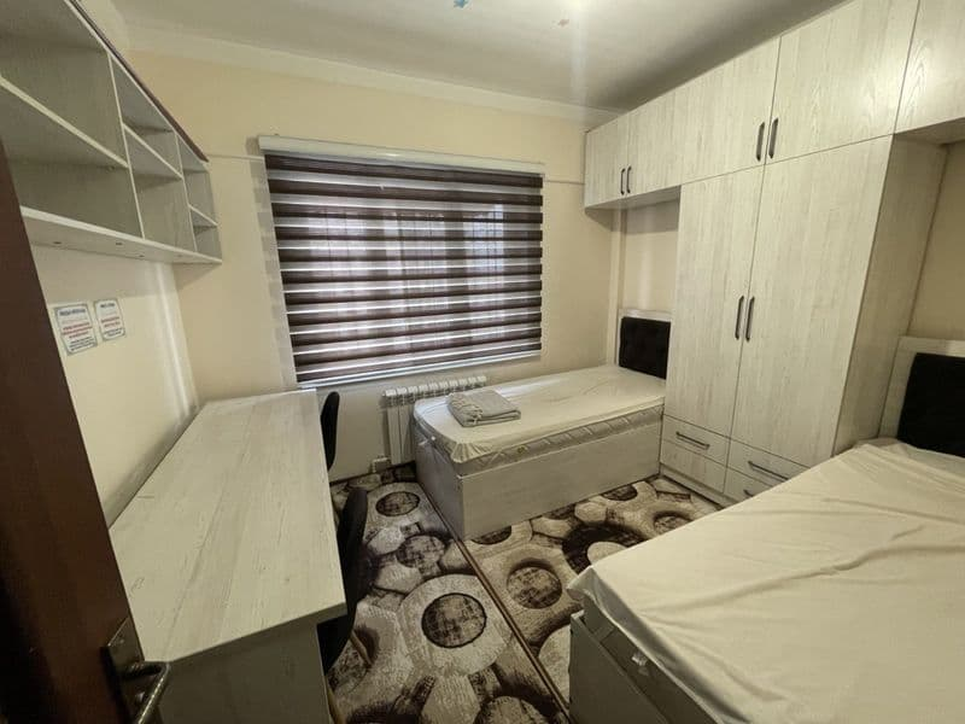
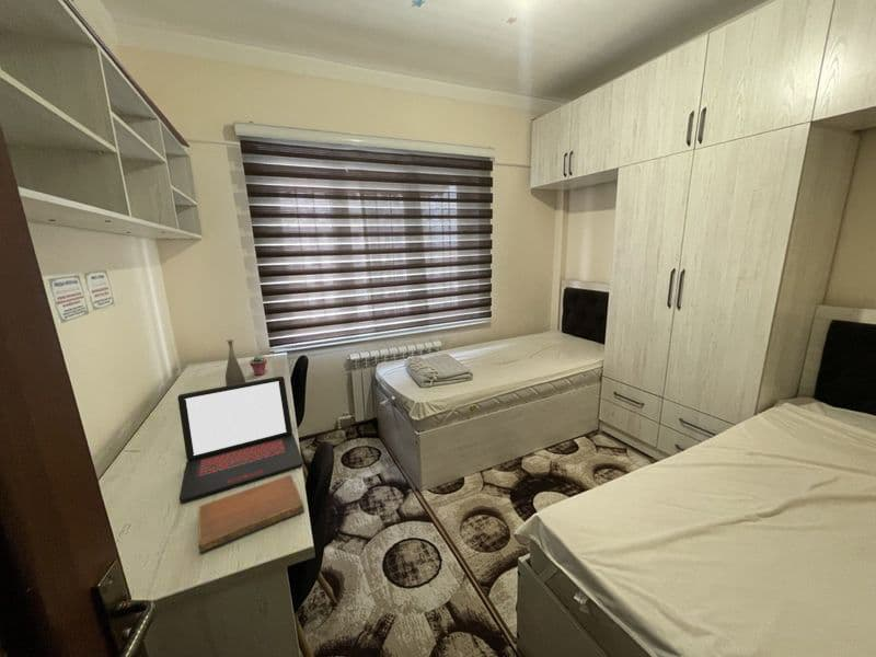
+ potted succulent (258, 364)
+ bottle (232, 366)
+ notebook (251, 508)
+ laptop (239, 430)
